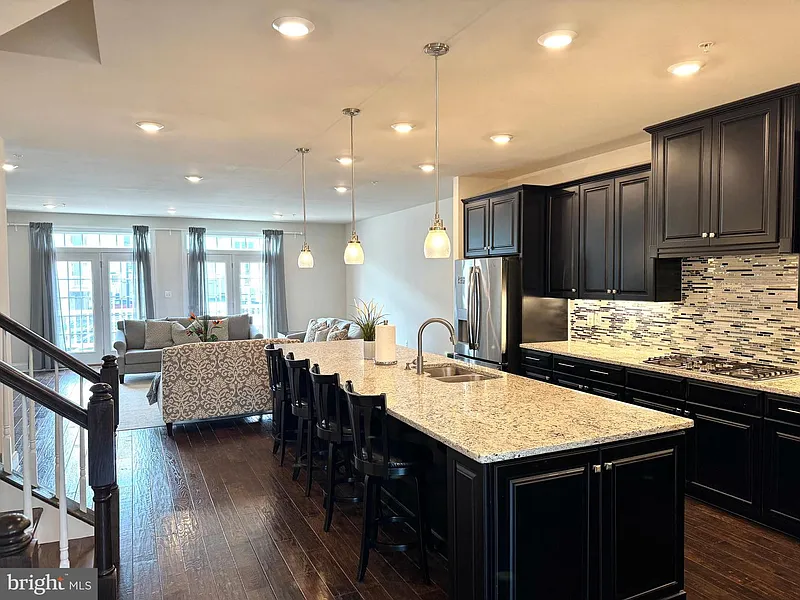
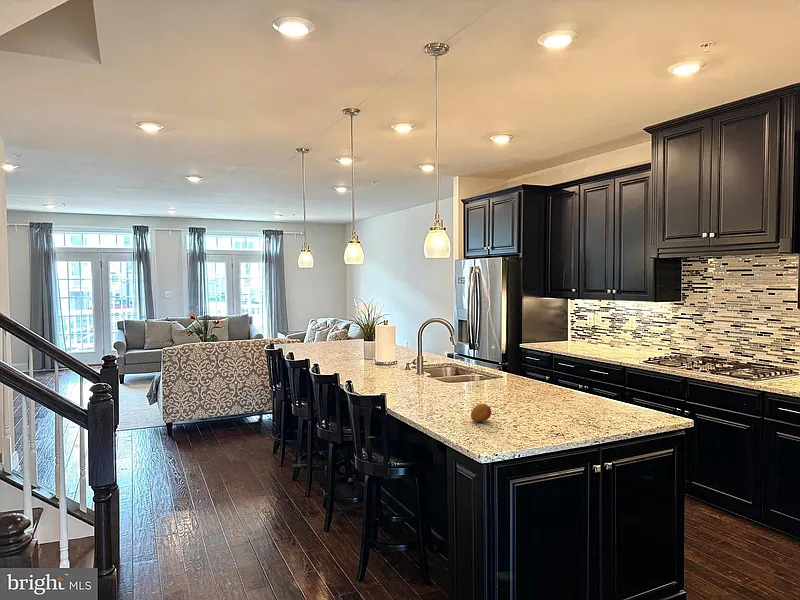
+ fruit (481, 412)
